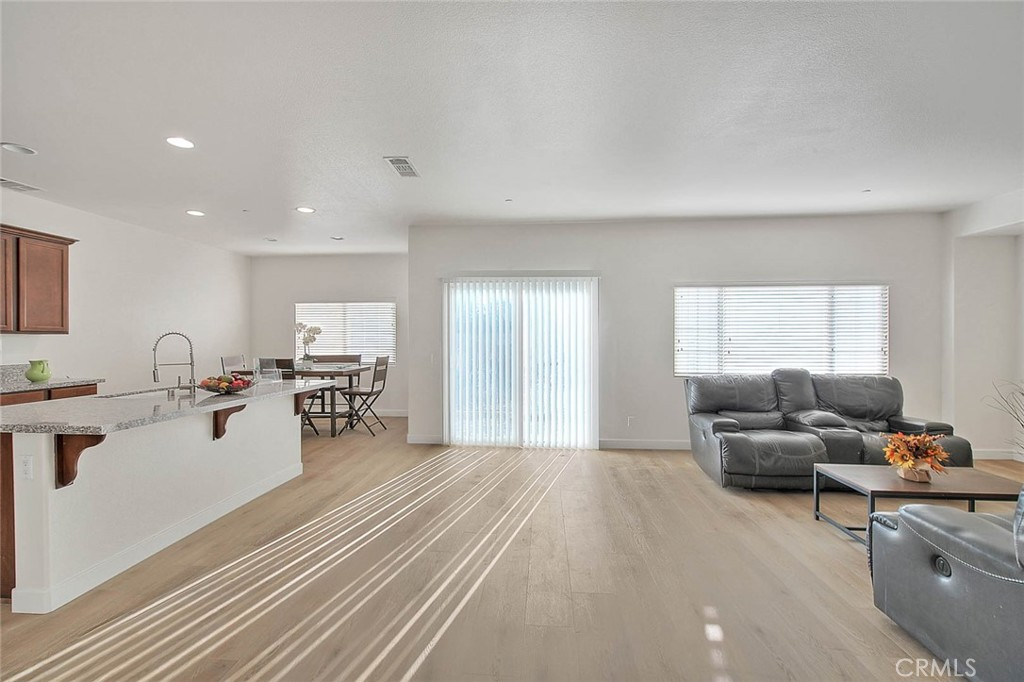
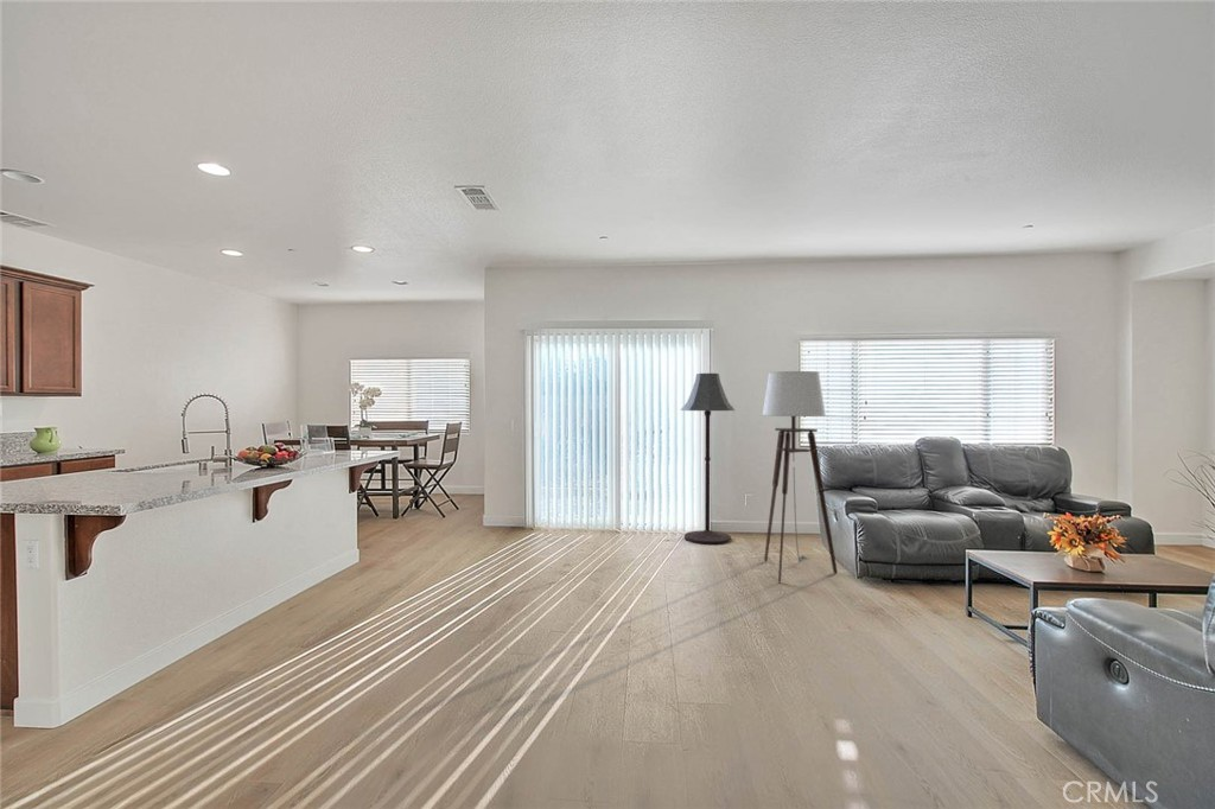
+ floor lamp (794, 471)
+ floor lamp (707, 456)
